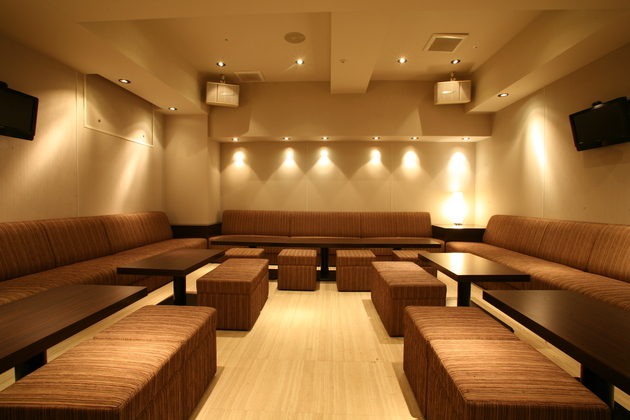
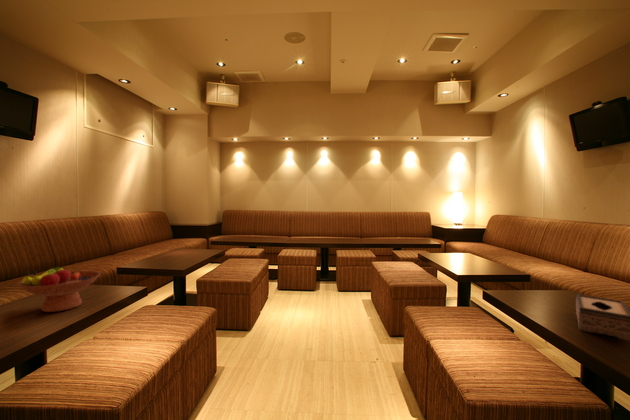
+ tissue box (601, 315)
+ fruit bowl (62, 286)
